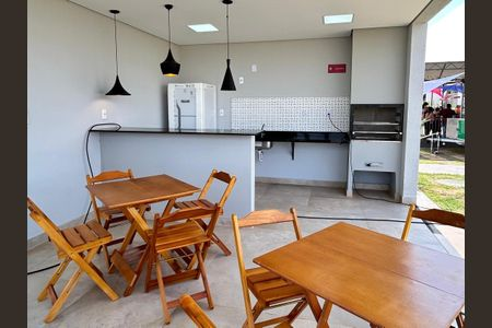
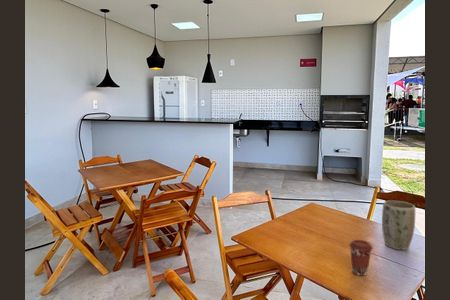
+ coffee cup (360, 257)
+ plant pot (397, 225)
